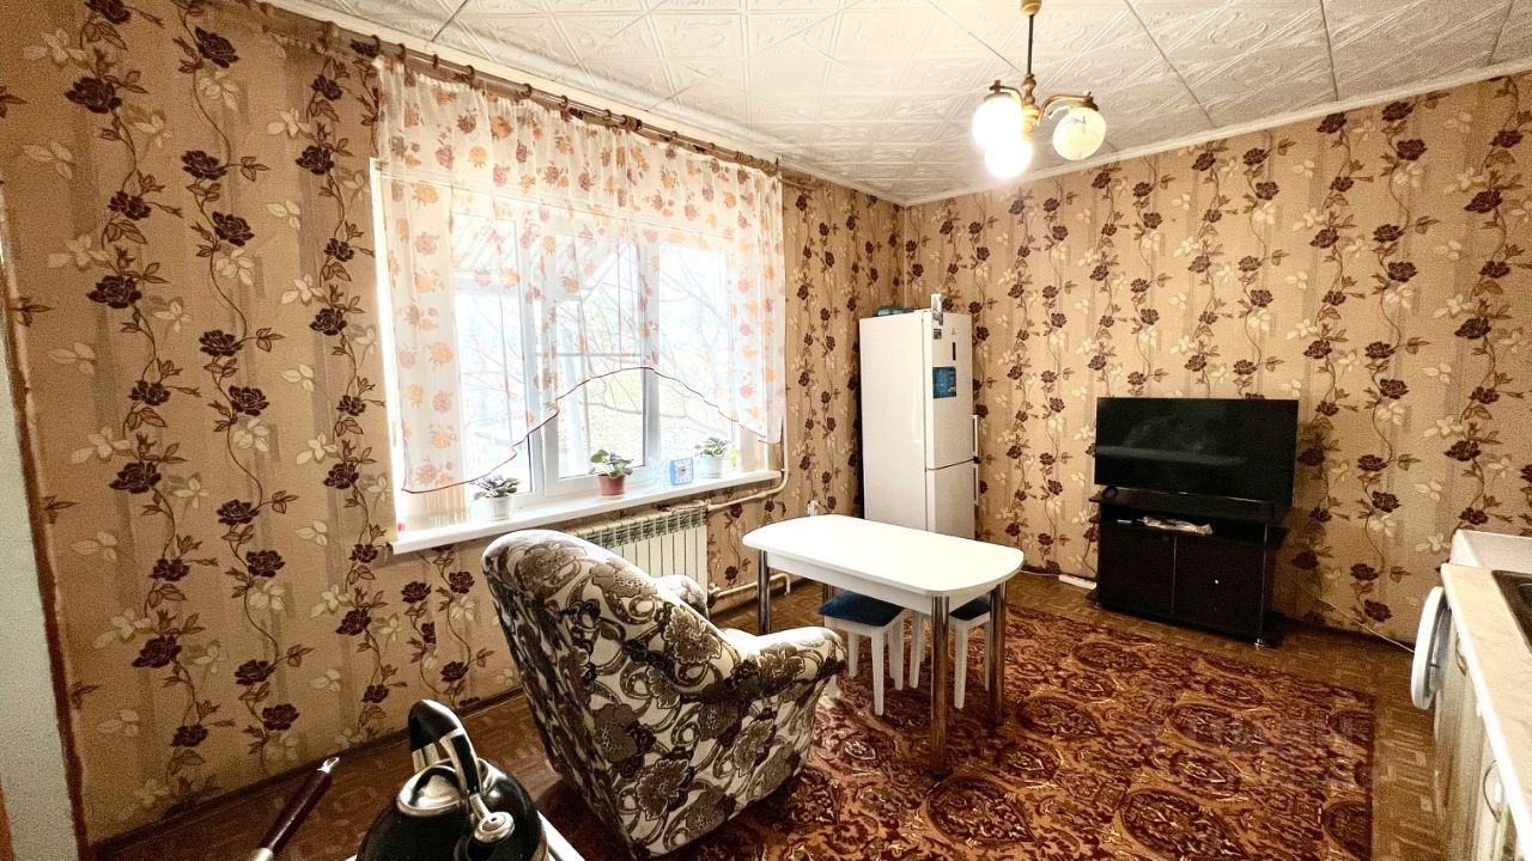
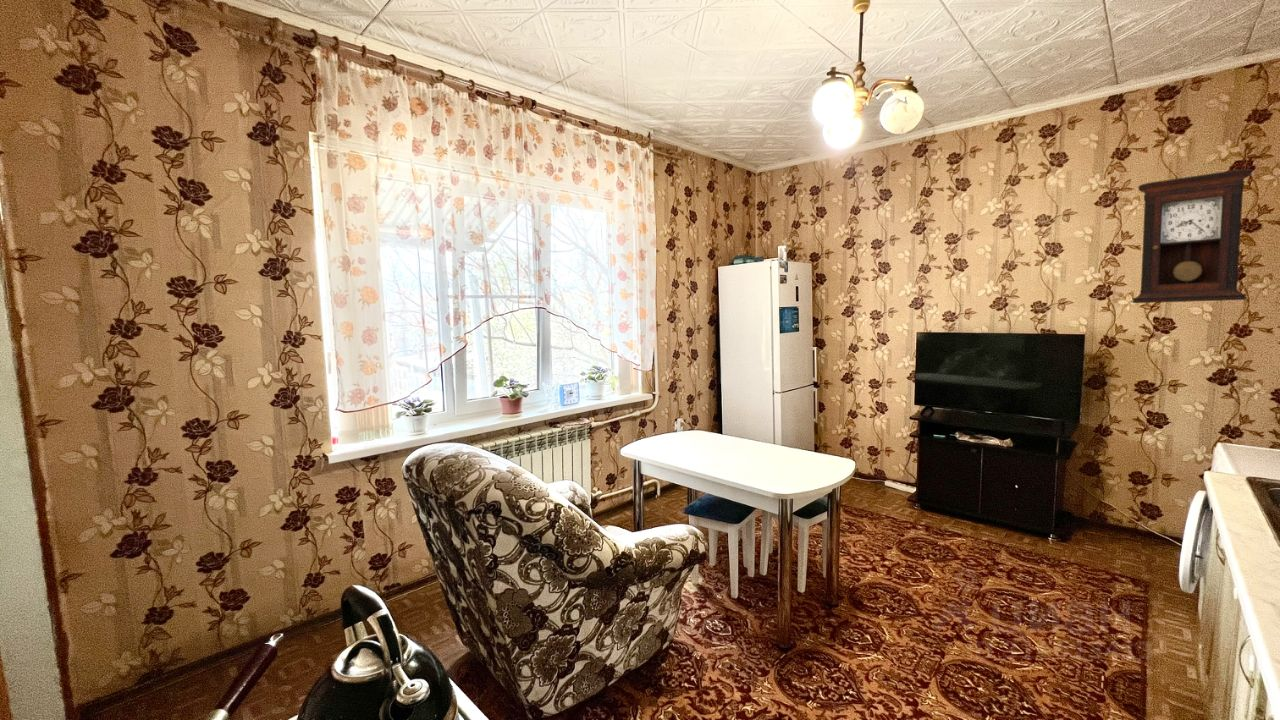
+ pendulum clock (1189, 240)
